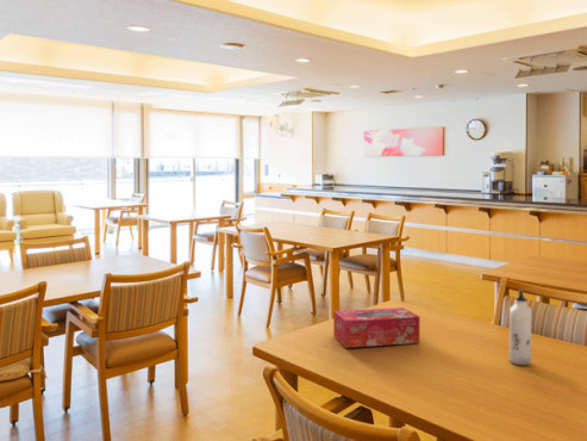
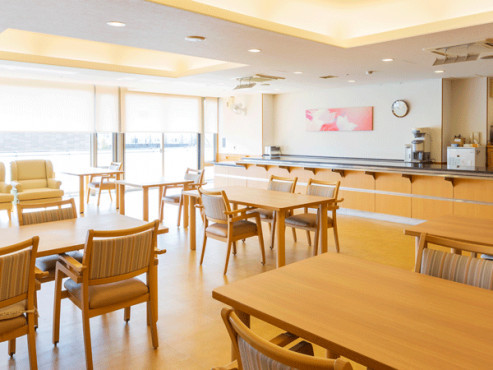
- tissue box (375, 327)
- water bottle (520, 325)
